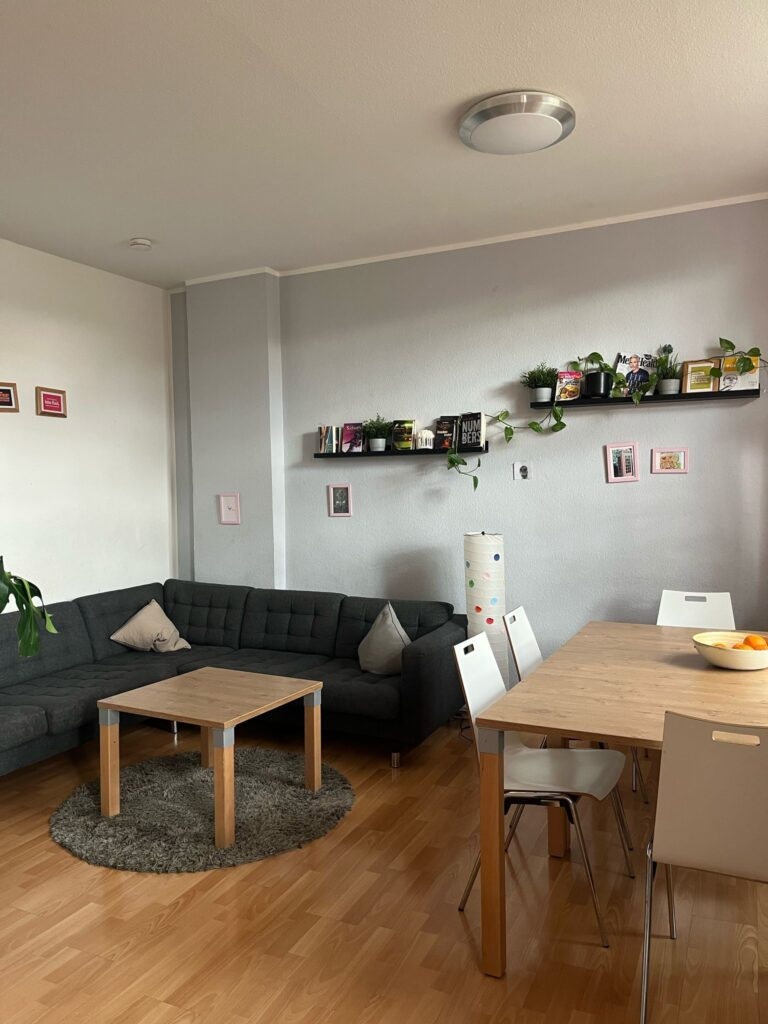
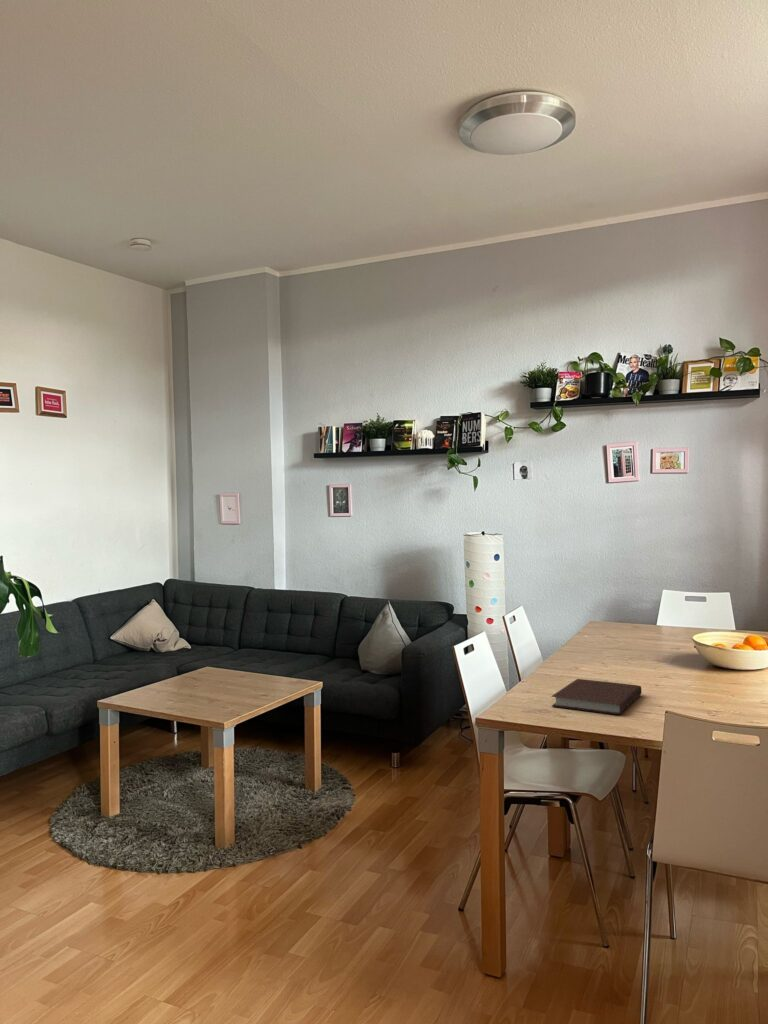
+ notebook (597, 695)
